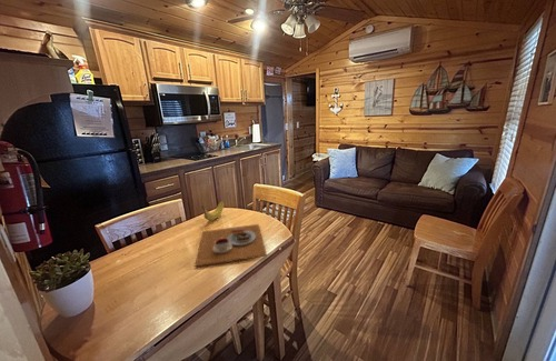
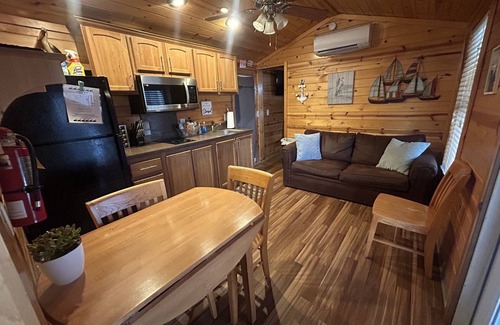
- placemat (230, 238)
- fruit (215, 210)
